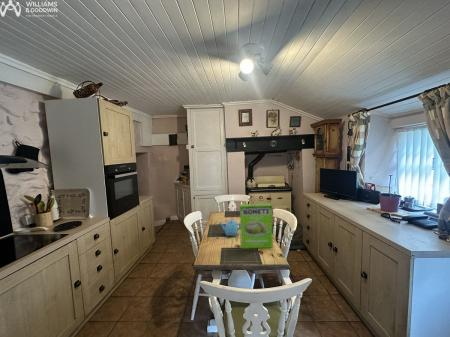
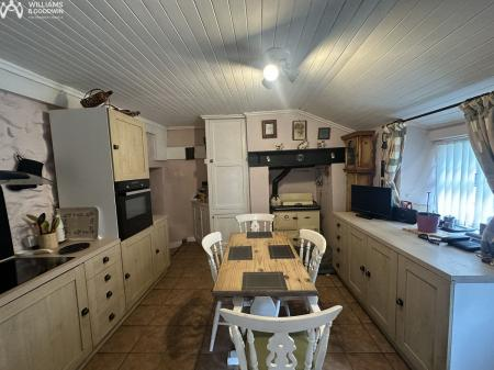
- cake mix box (256, 225)
- teapot (230, 227)
